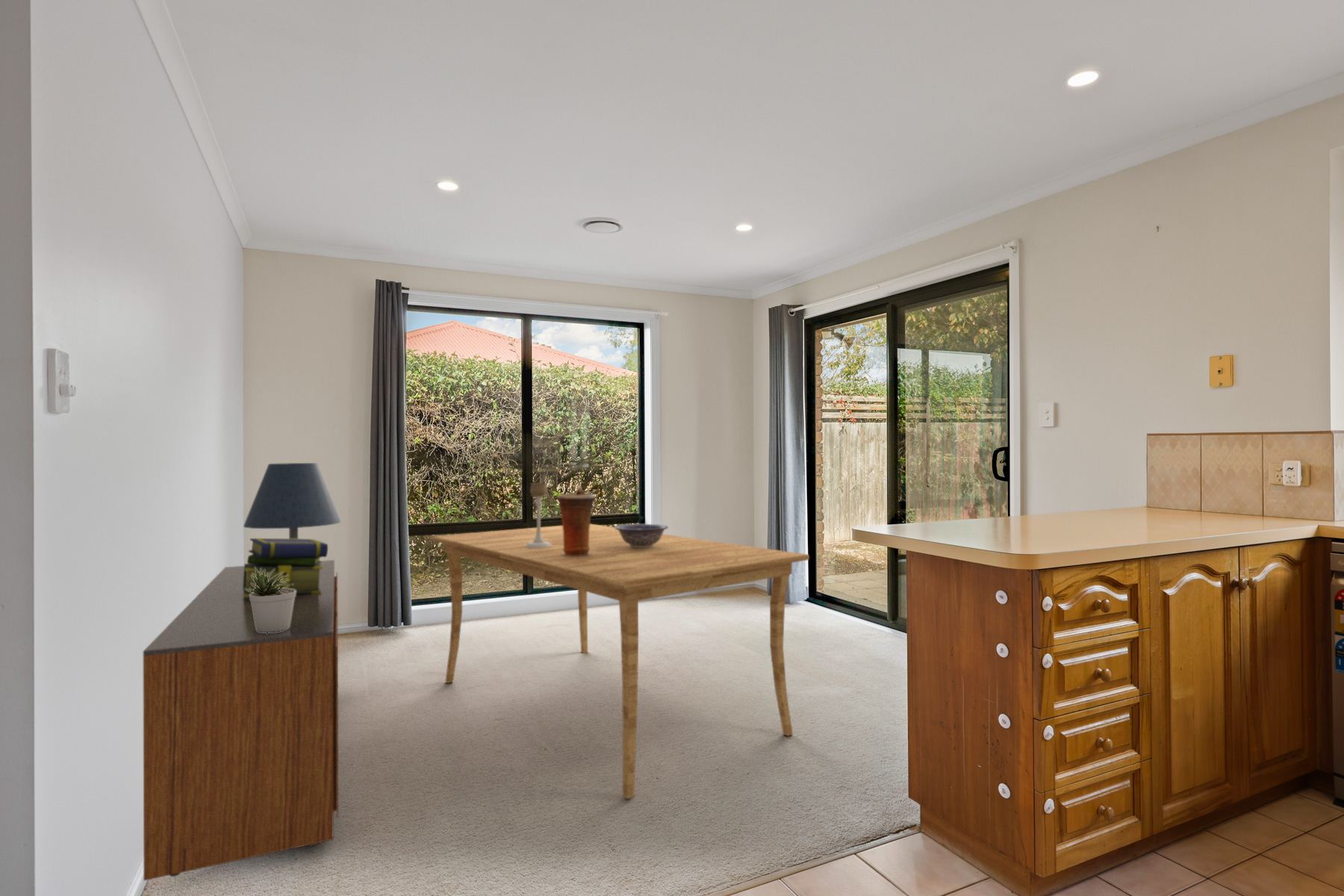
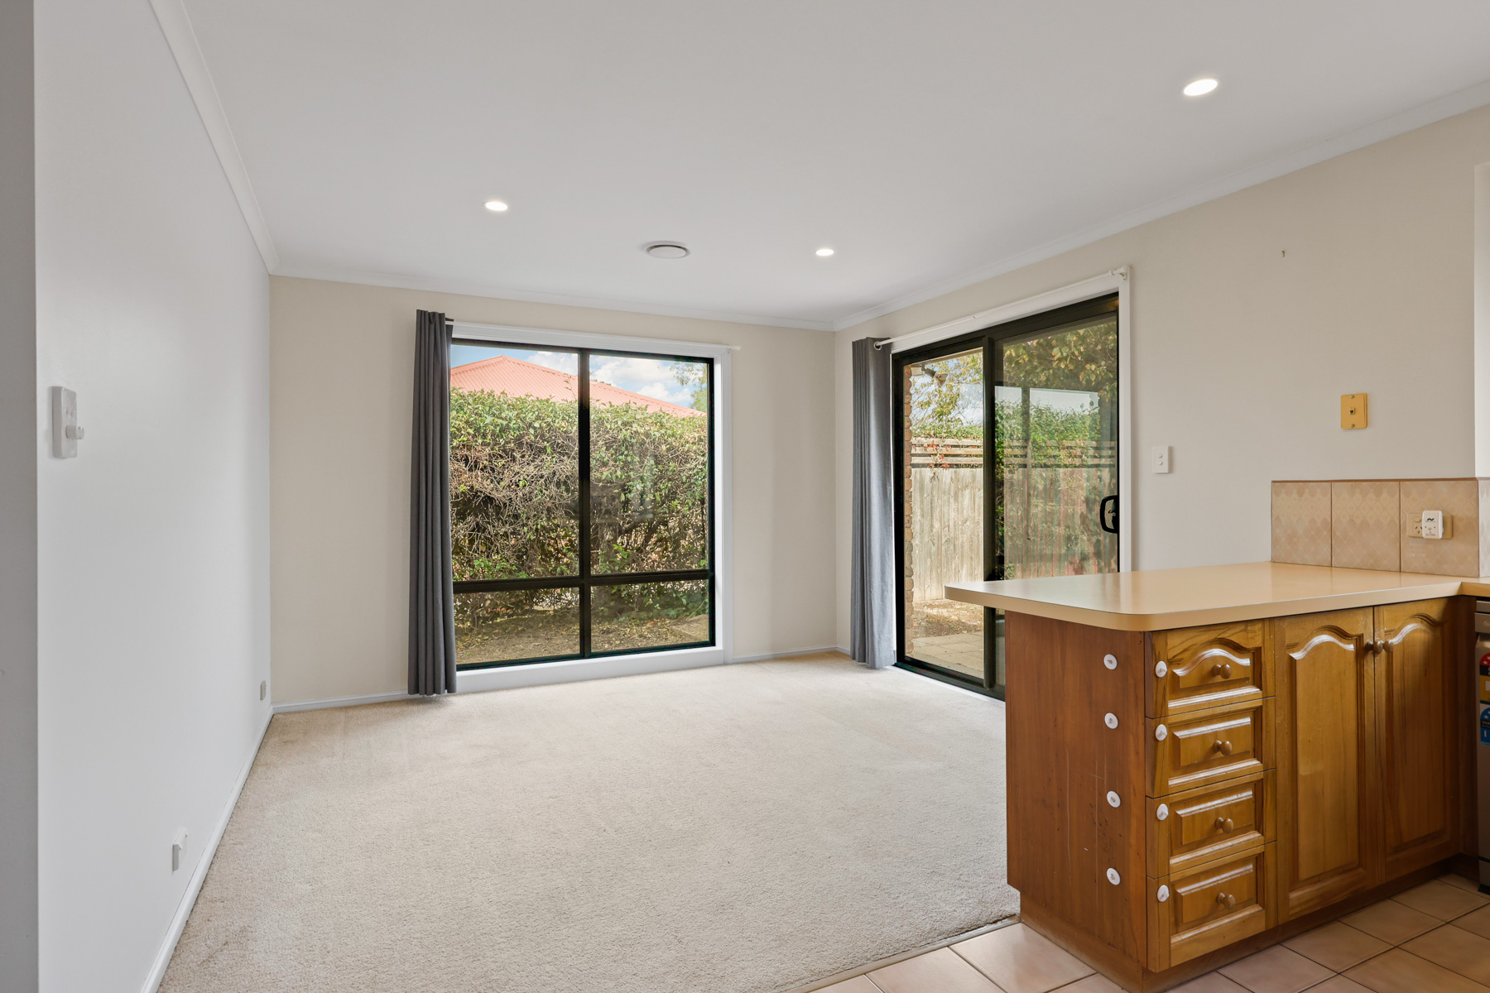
- vase (577, 519)
- sideboard (269, 679)
- dining table (587, 624)
- stack of books (285, 564)
- potted plant (271, 597)
- candle holder (538, 514)
- table lamp (293, 516)
- decorative bowl (641, 536)
